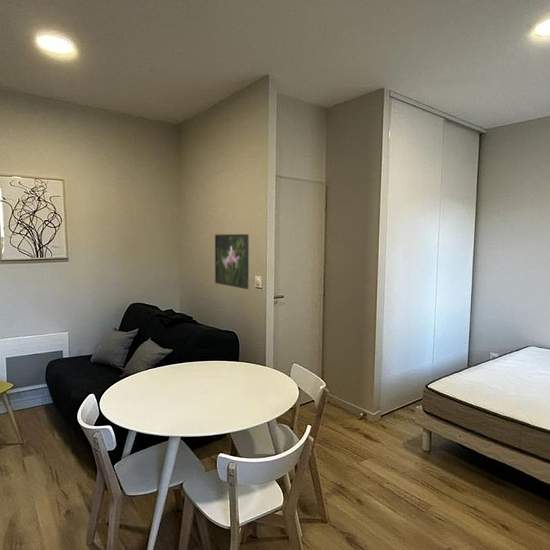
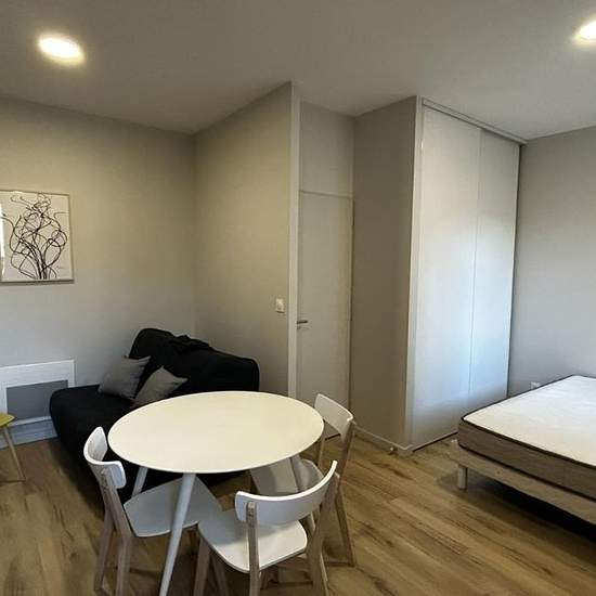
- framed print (230, 260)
